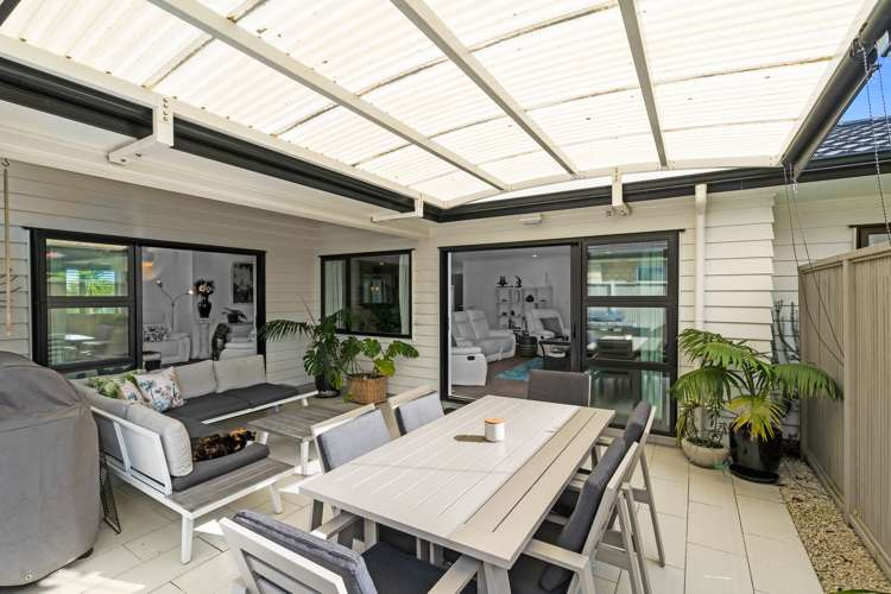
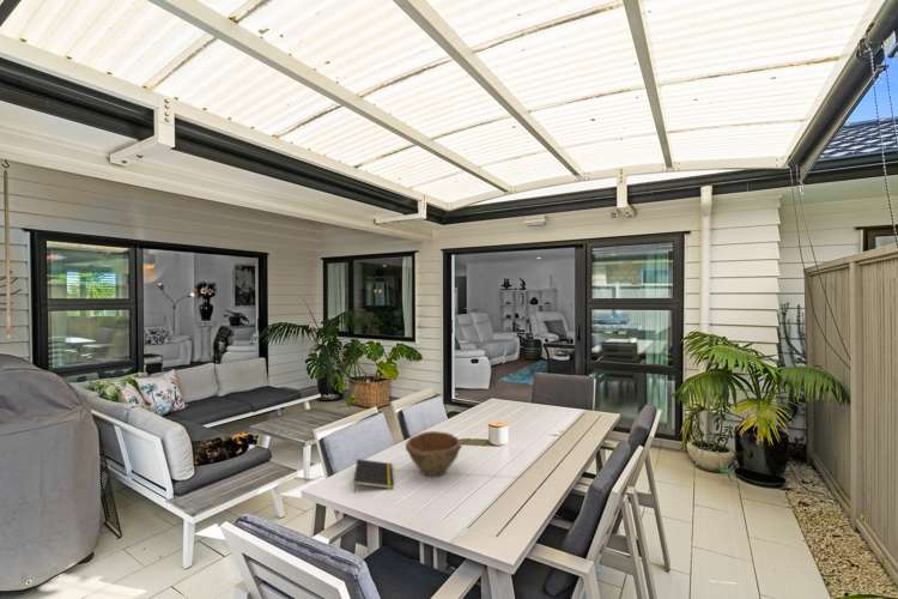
+ notepad (374, 472)
+ bowl (433, 455)
